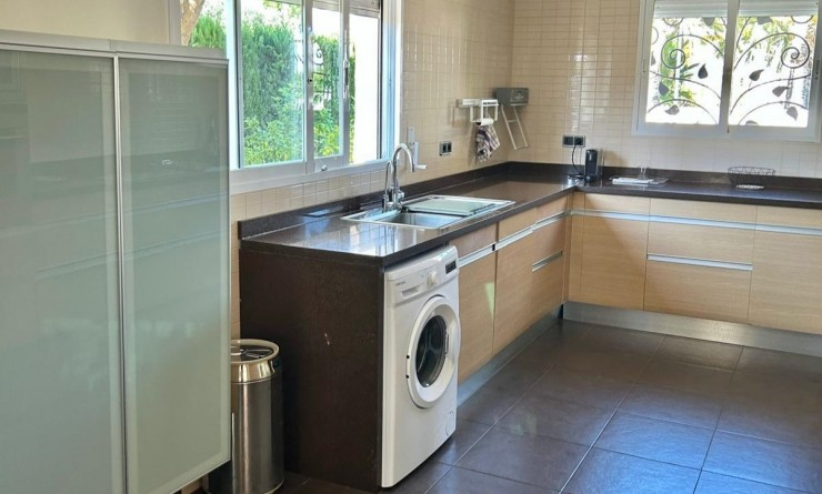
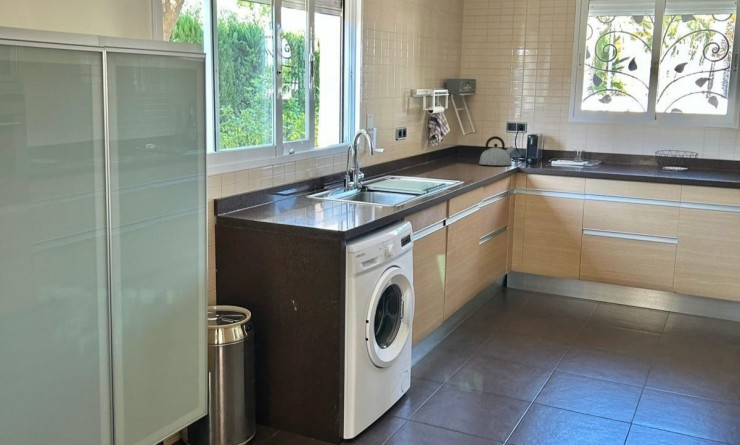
+ kettle (497, 150)
